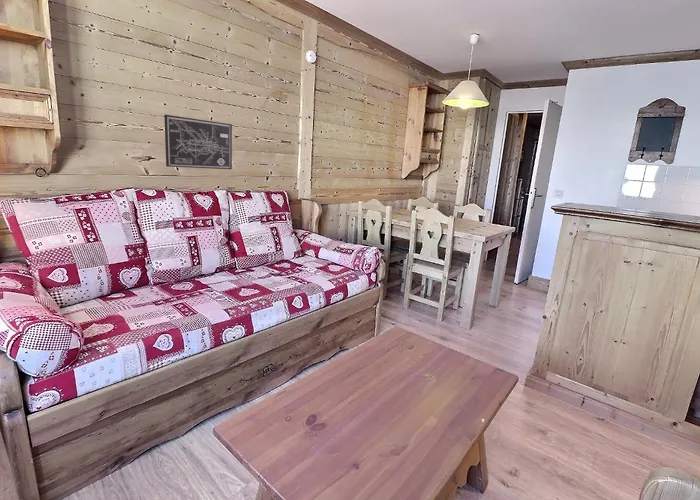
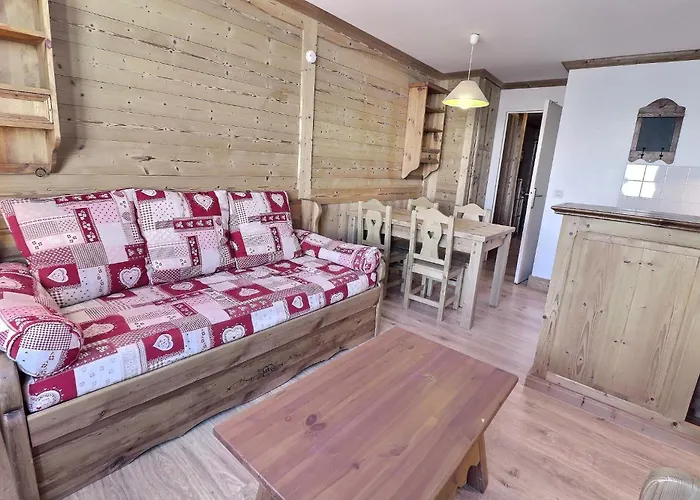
- wall art (200, 144)
